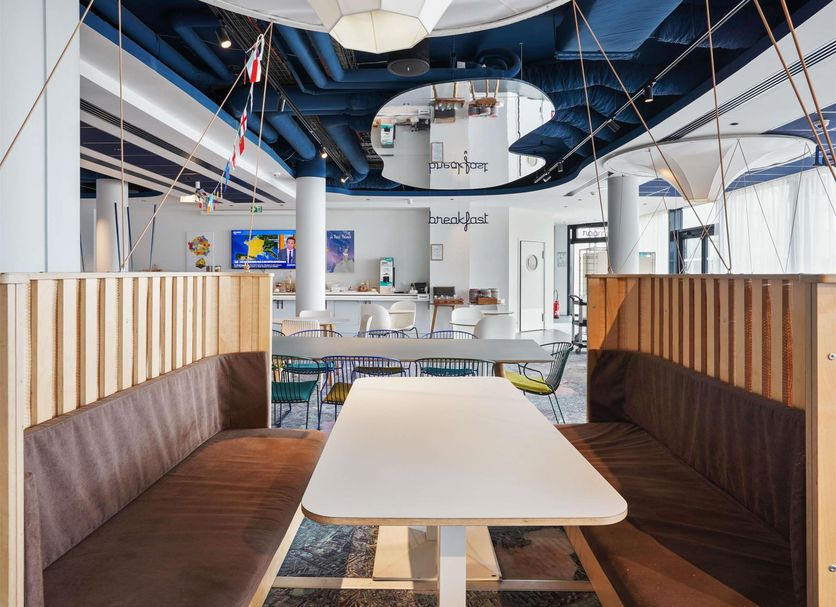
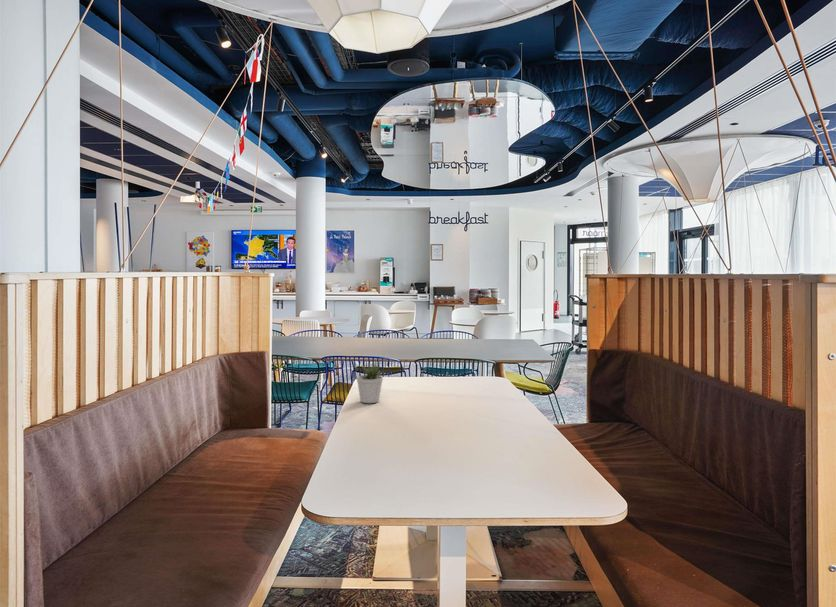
+ potted plant (369, 381)
